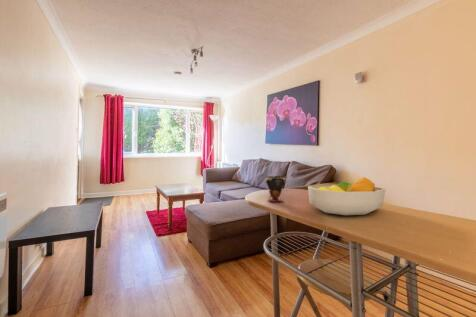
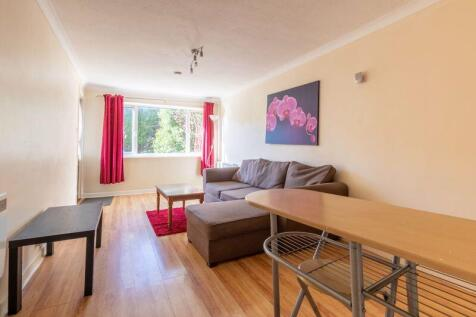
- cup (275, 188)
- fruit bowl (345, 193)
